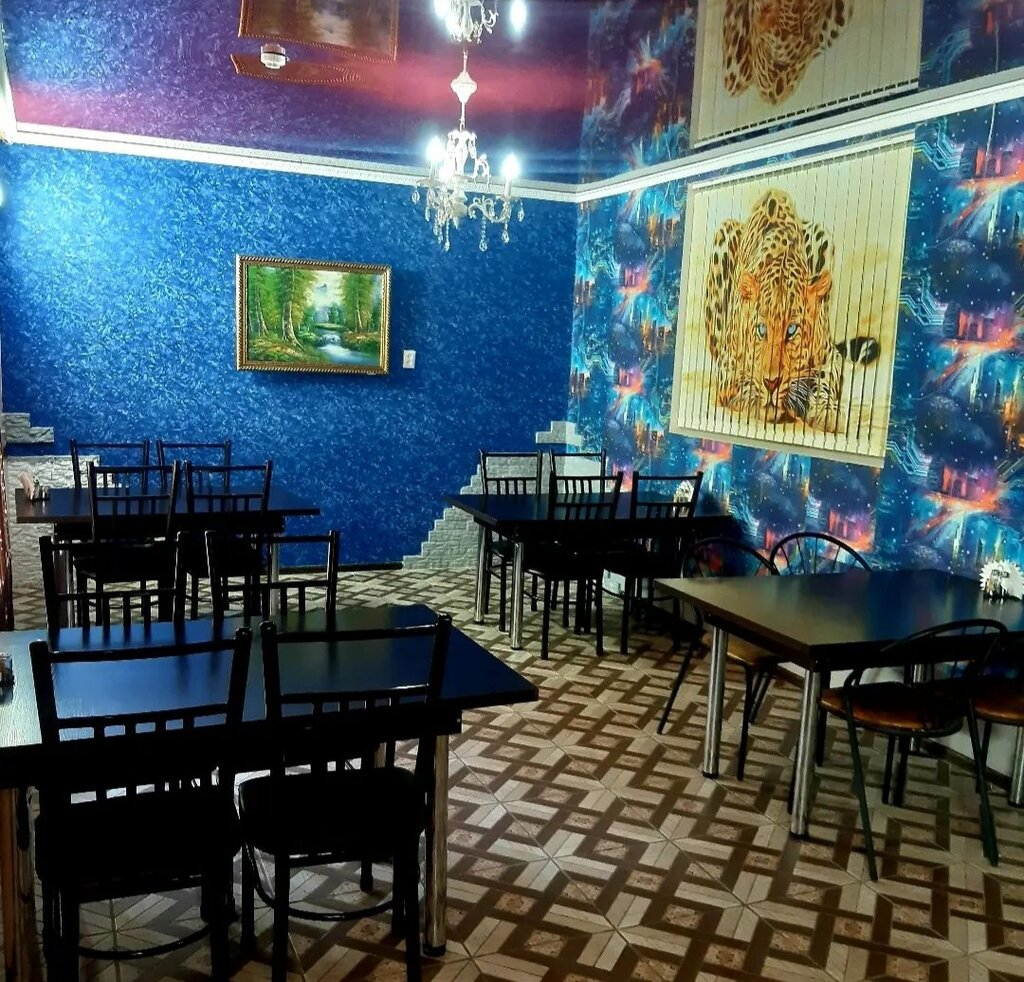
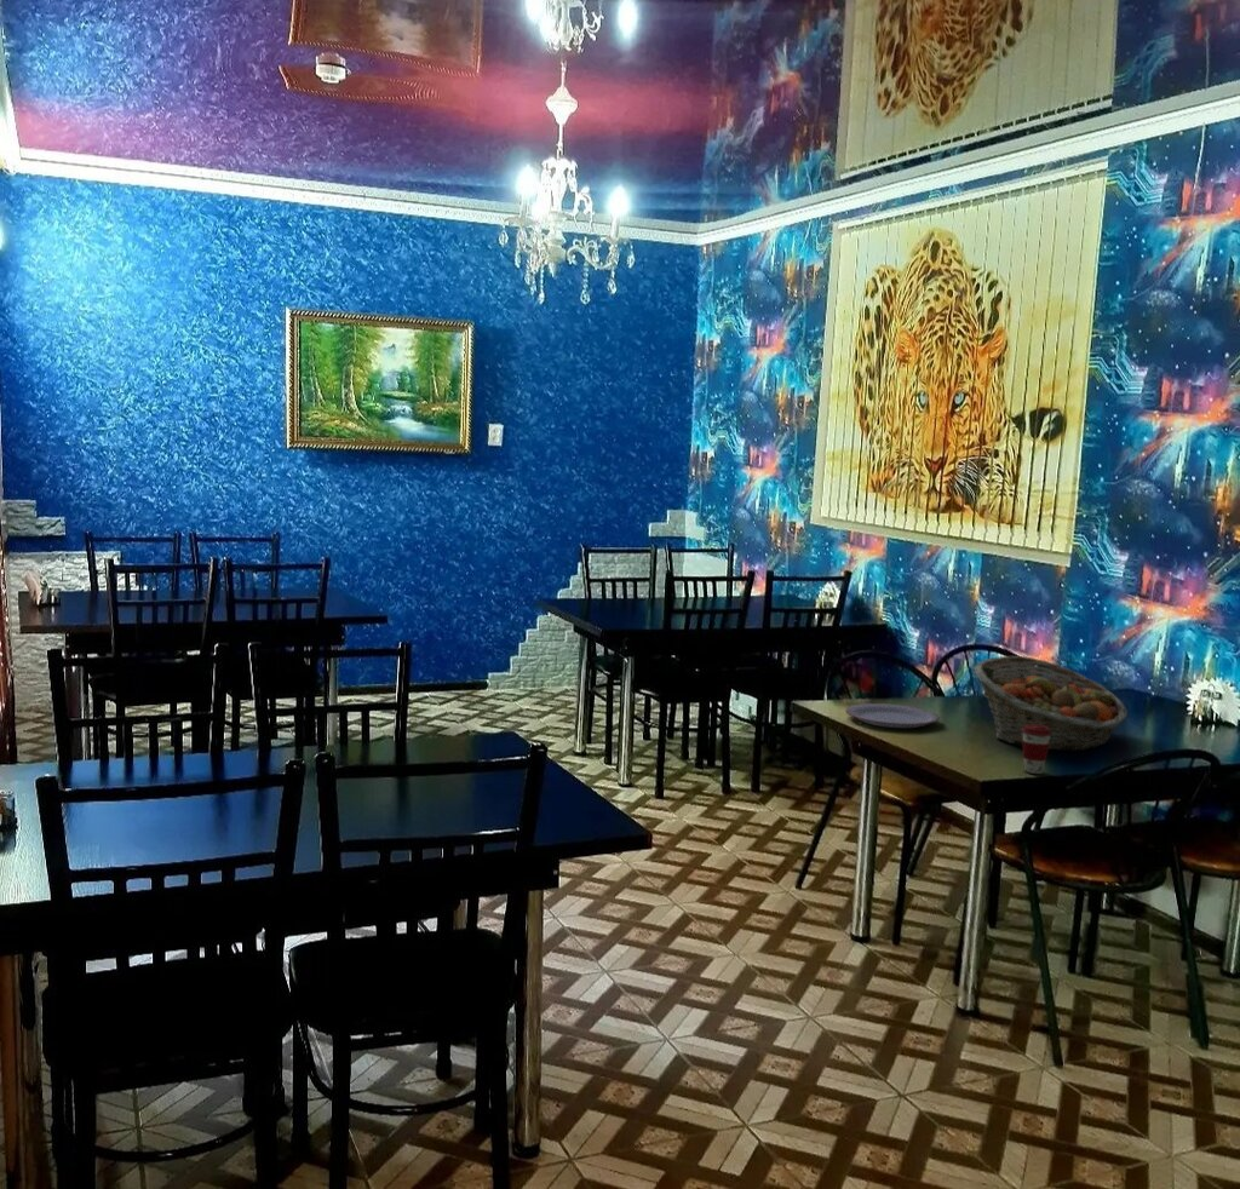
+ fruit basket (1047, 701)
+ coffee cup (1034, 748)
+ plate (891, 717)
